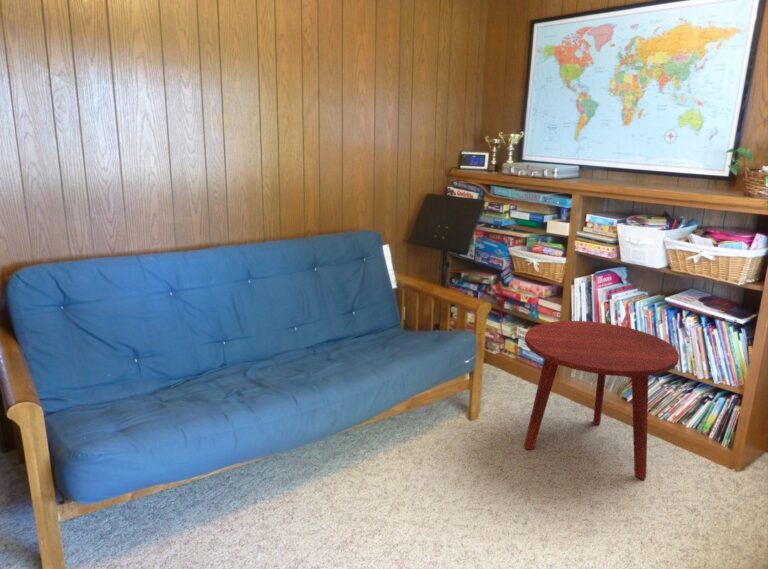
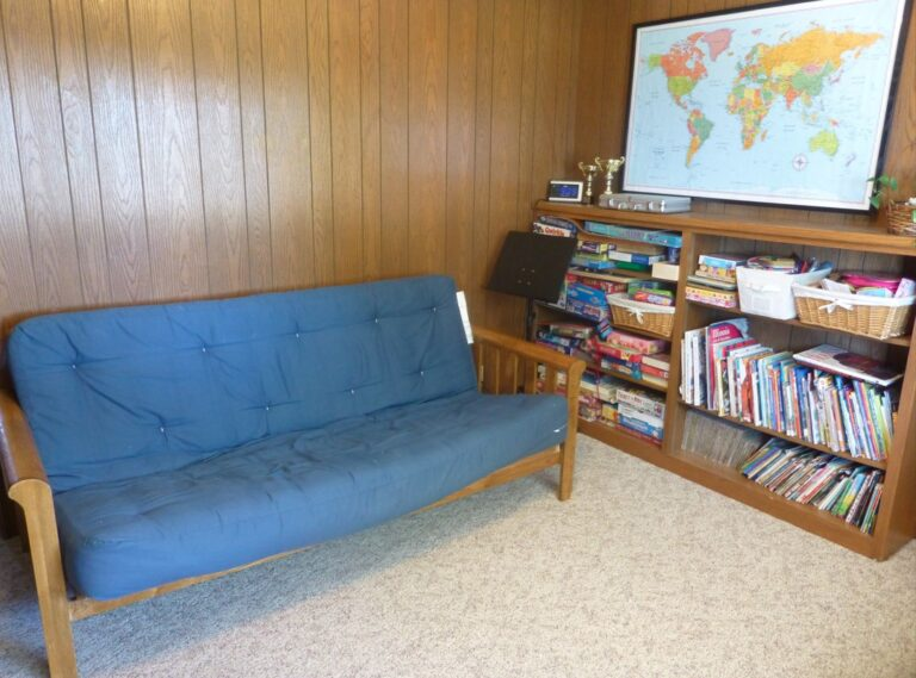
- side table (595, 398)
